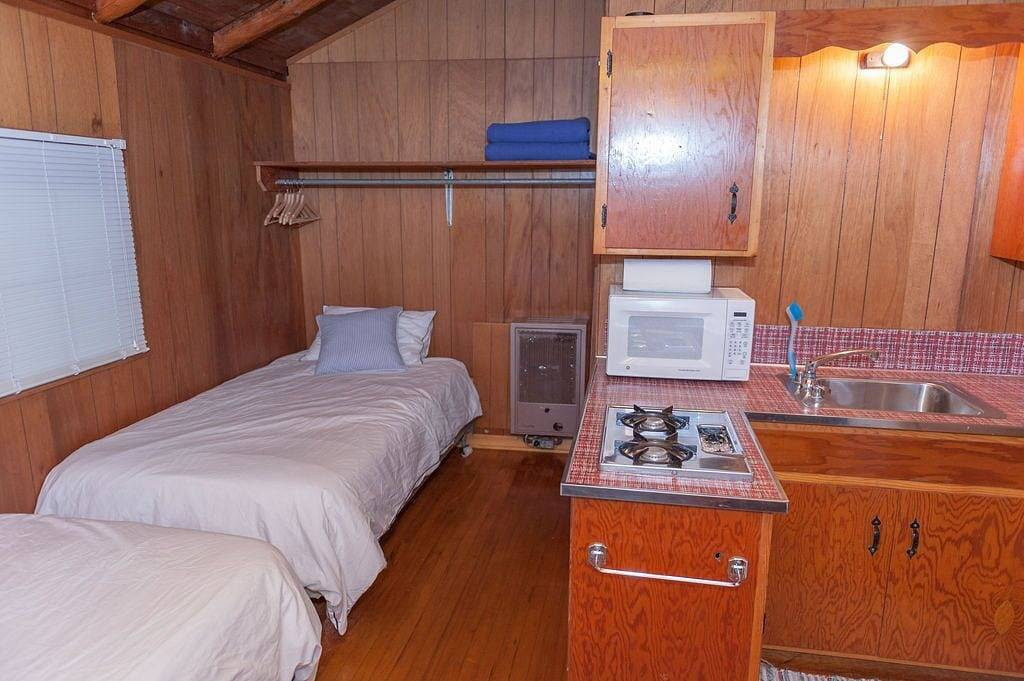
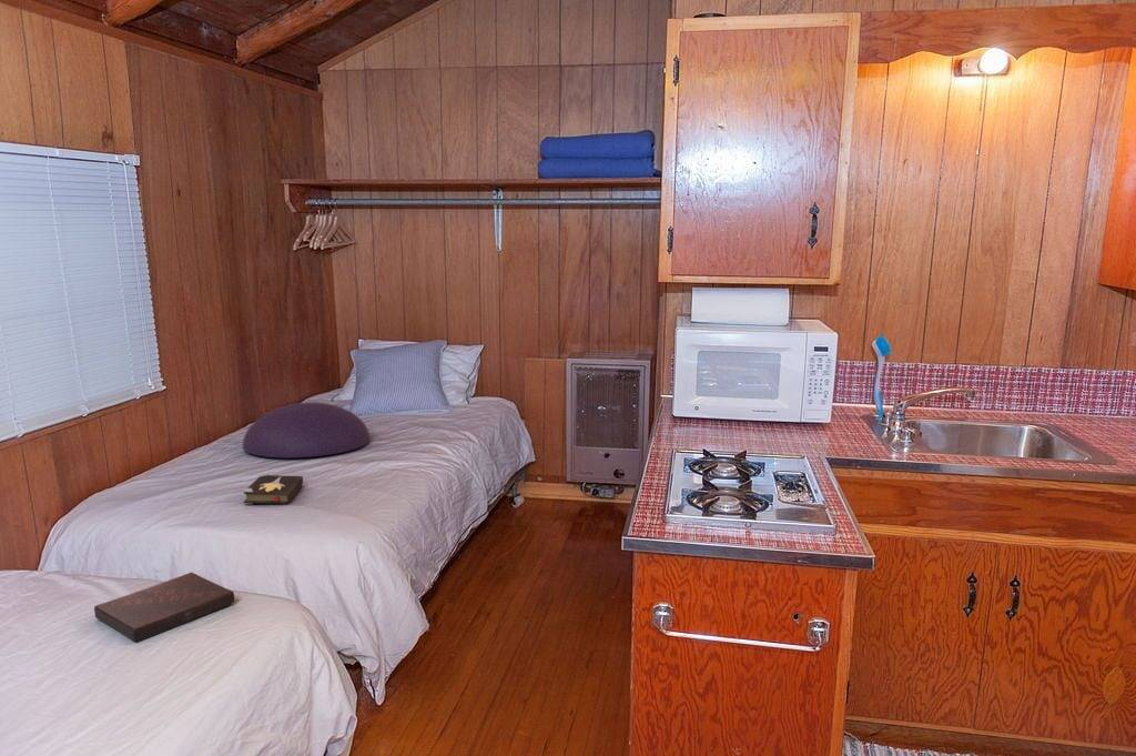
+ hardback book (274, 487)
+ cushion (306, 424)
+ book (165, 604)
